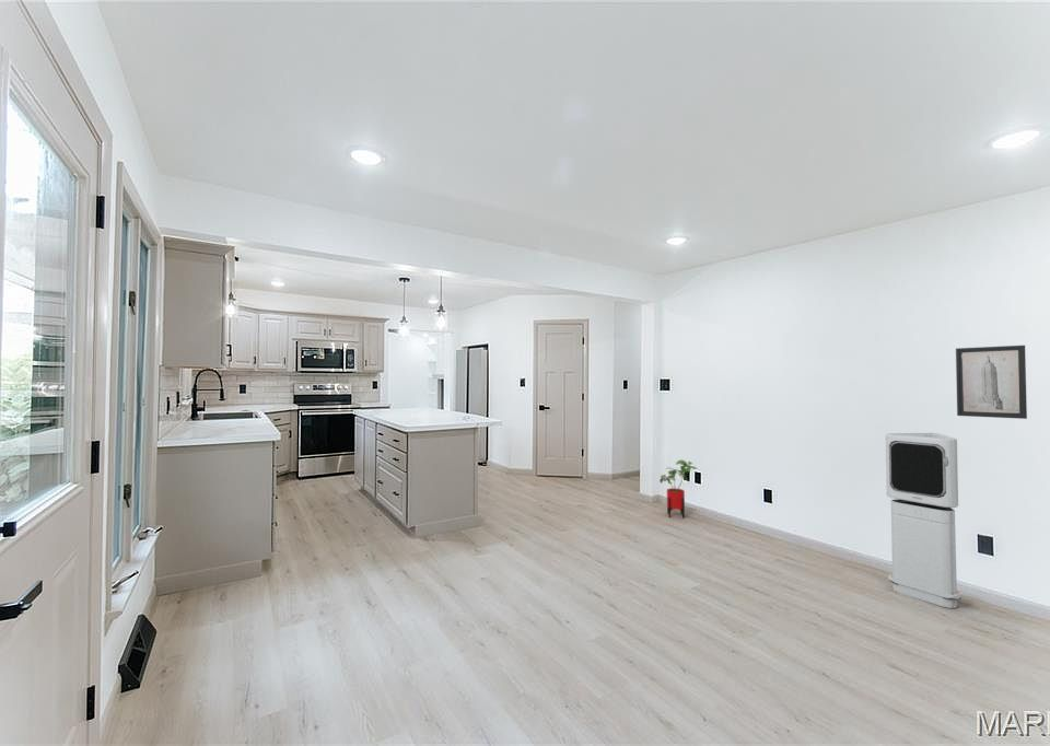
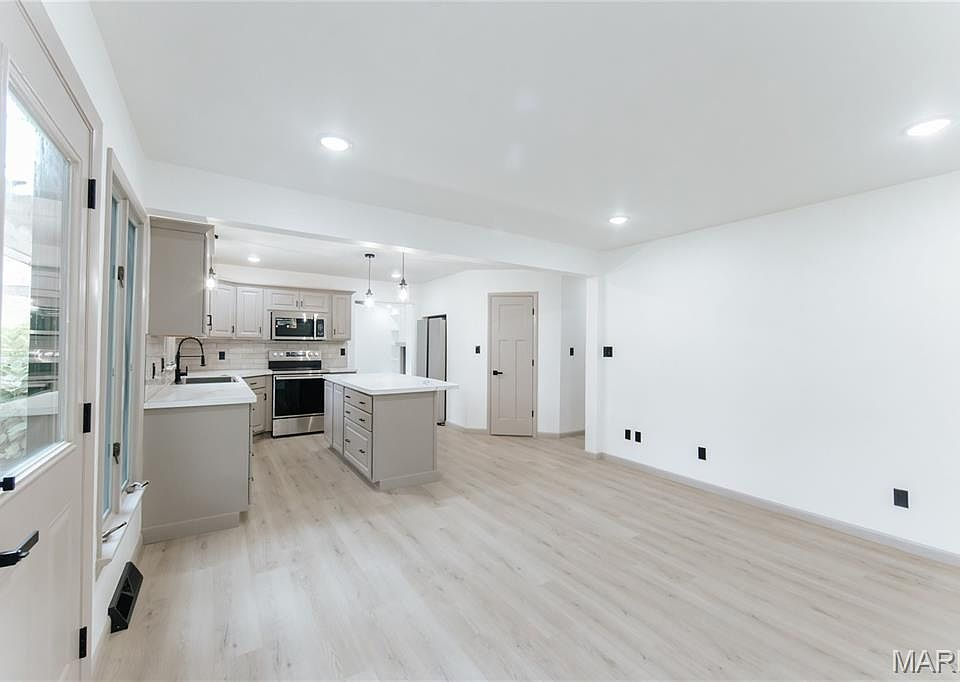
- house plant (675, 488)
- air purifier (928, 513)
- wall art (989, 382)
